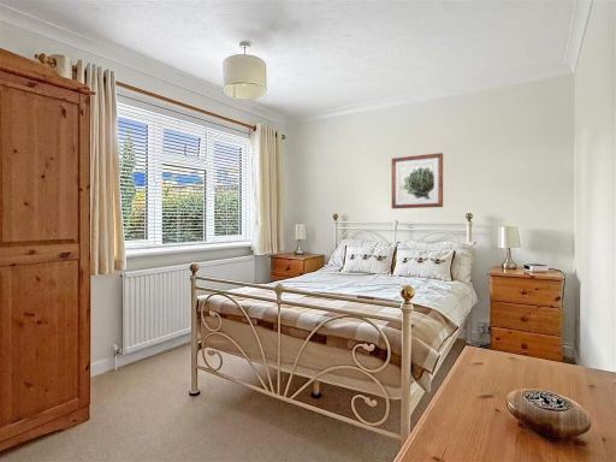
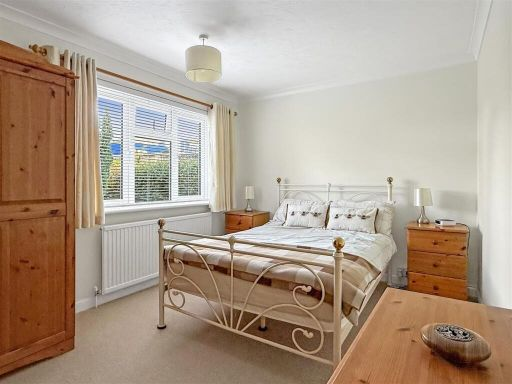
- wall art (416, 182)
